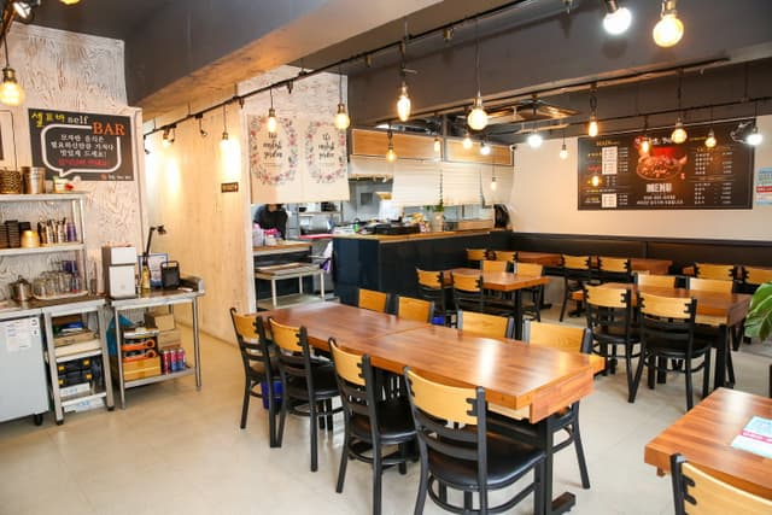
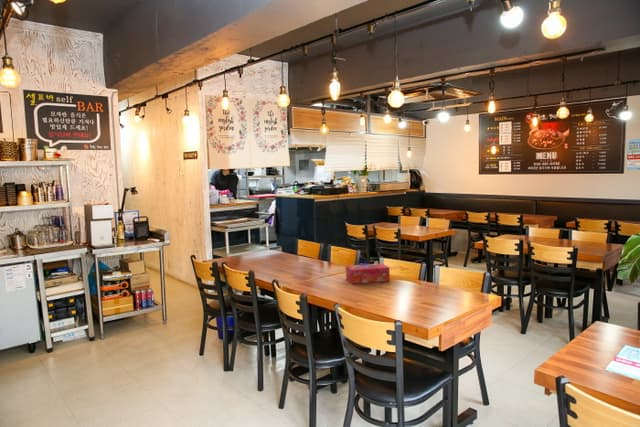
+ tissue box (367, 273)
